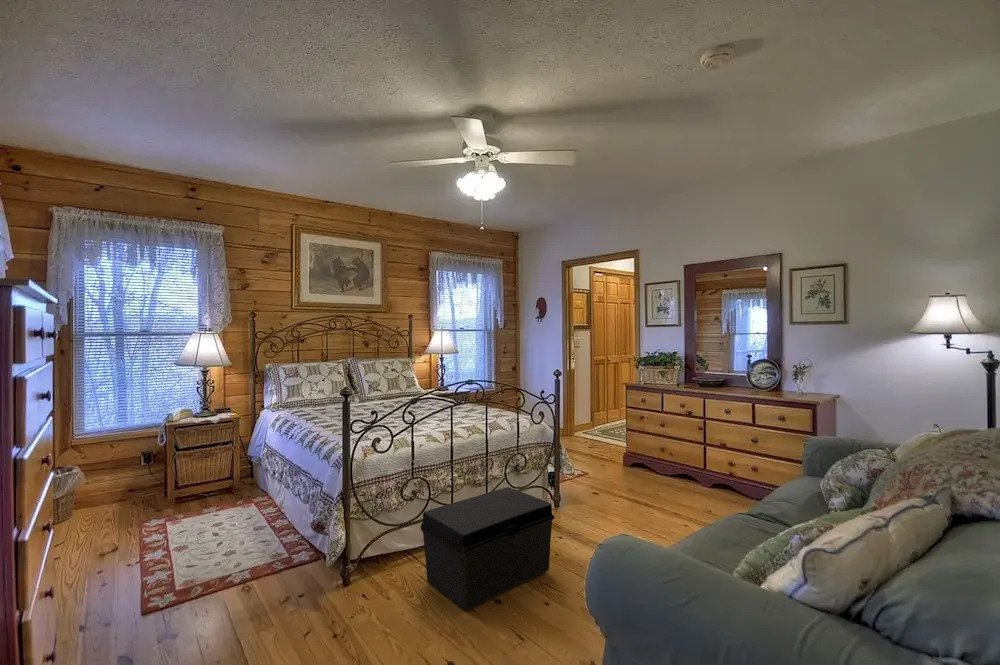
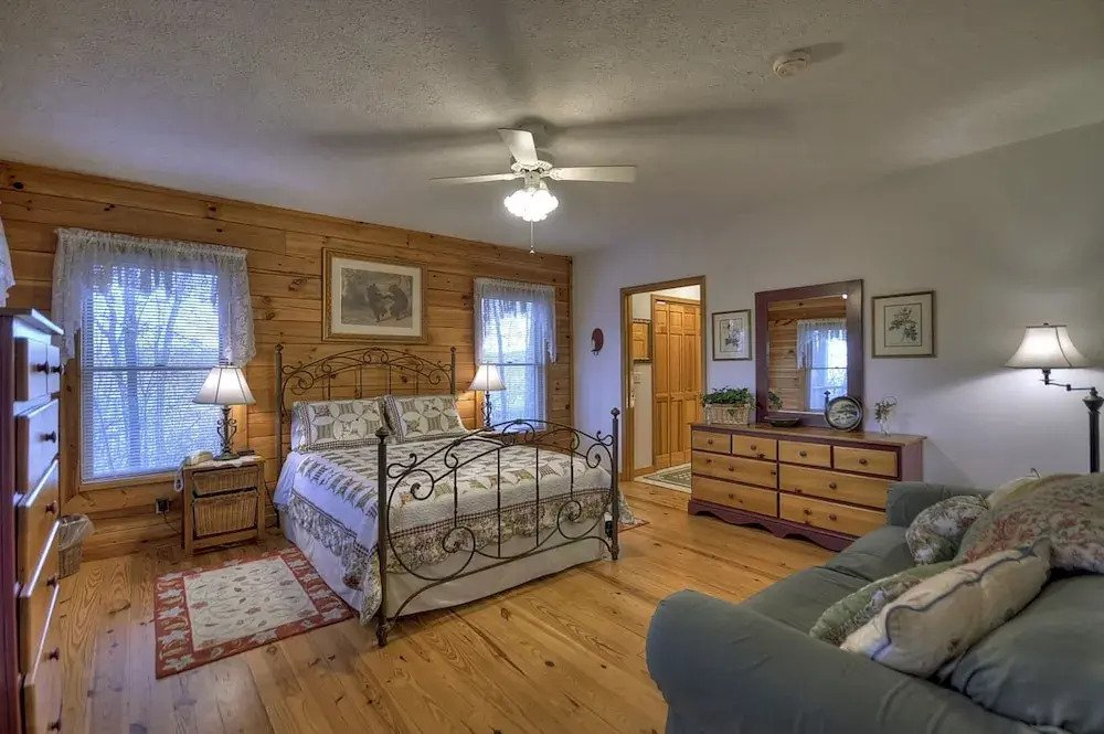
- storage trunk (488, 541)
